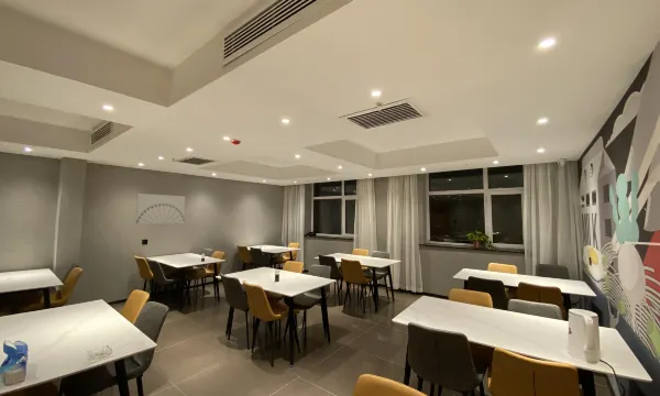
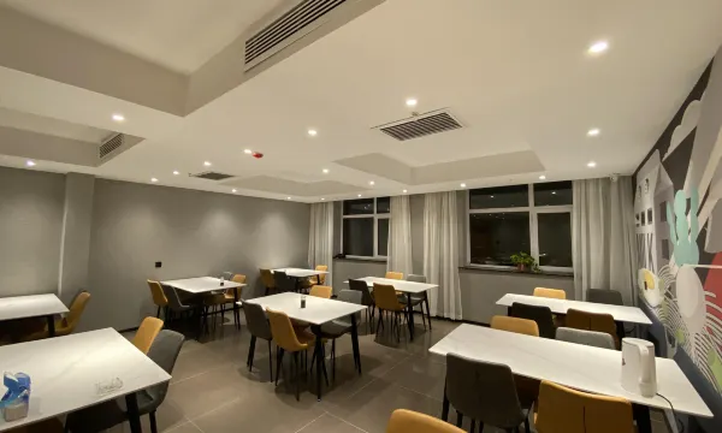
- wall art (162, 209)
